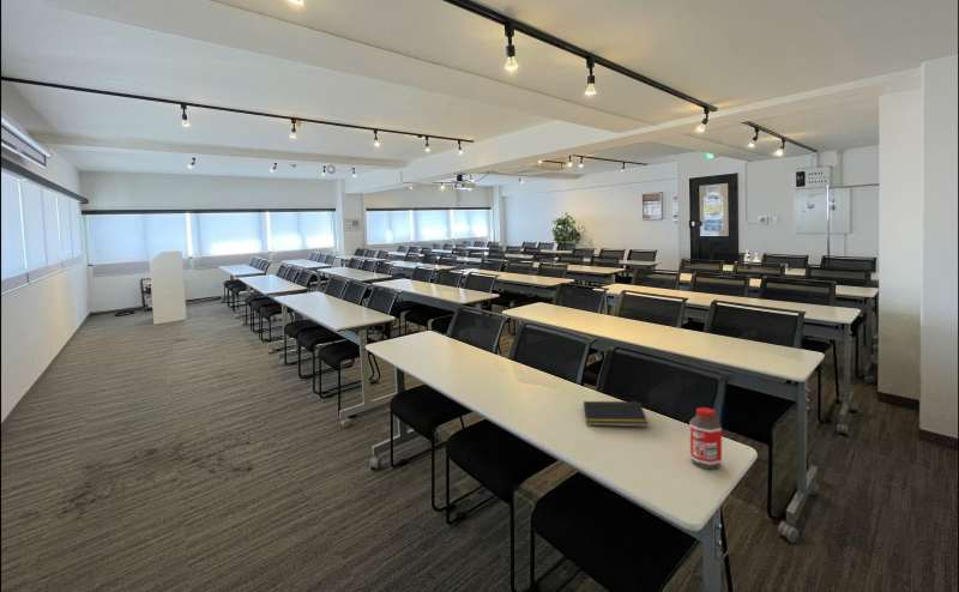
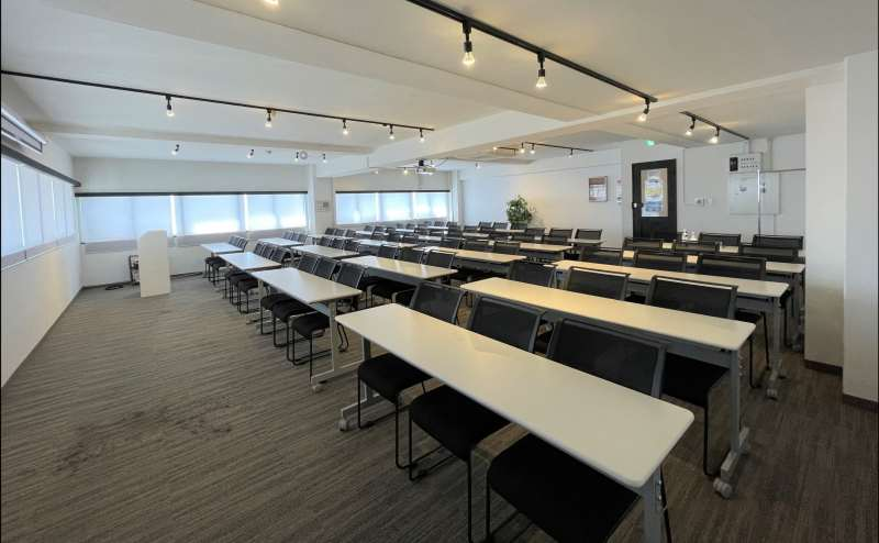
- notepad (614, 412)
- bottle (705, 436)
